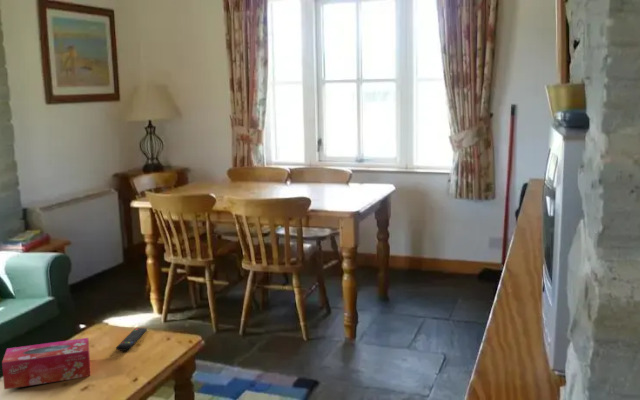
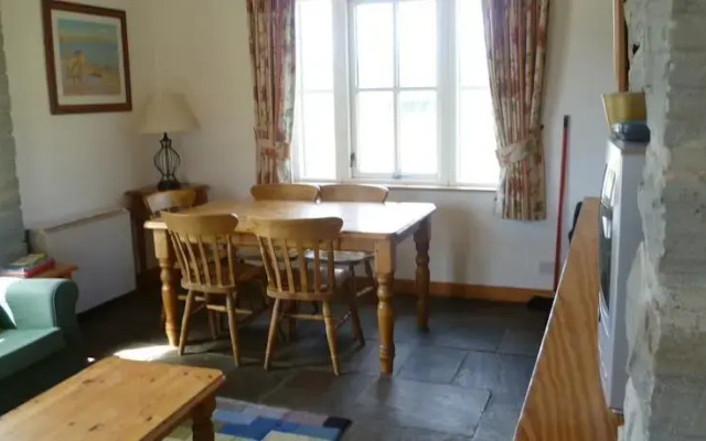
- tissue box (48, 362)
- remote control (132, 338)
